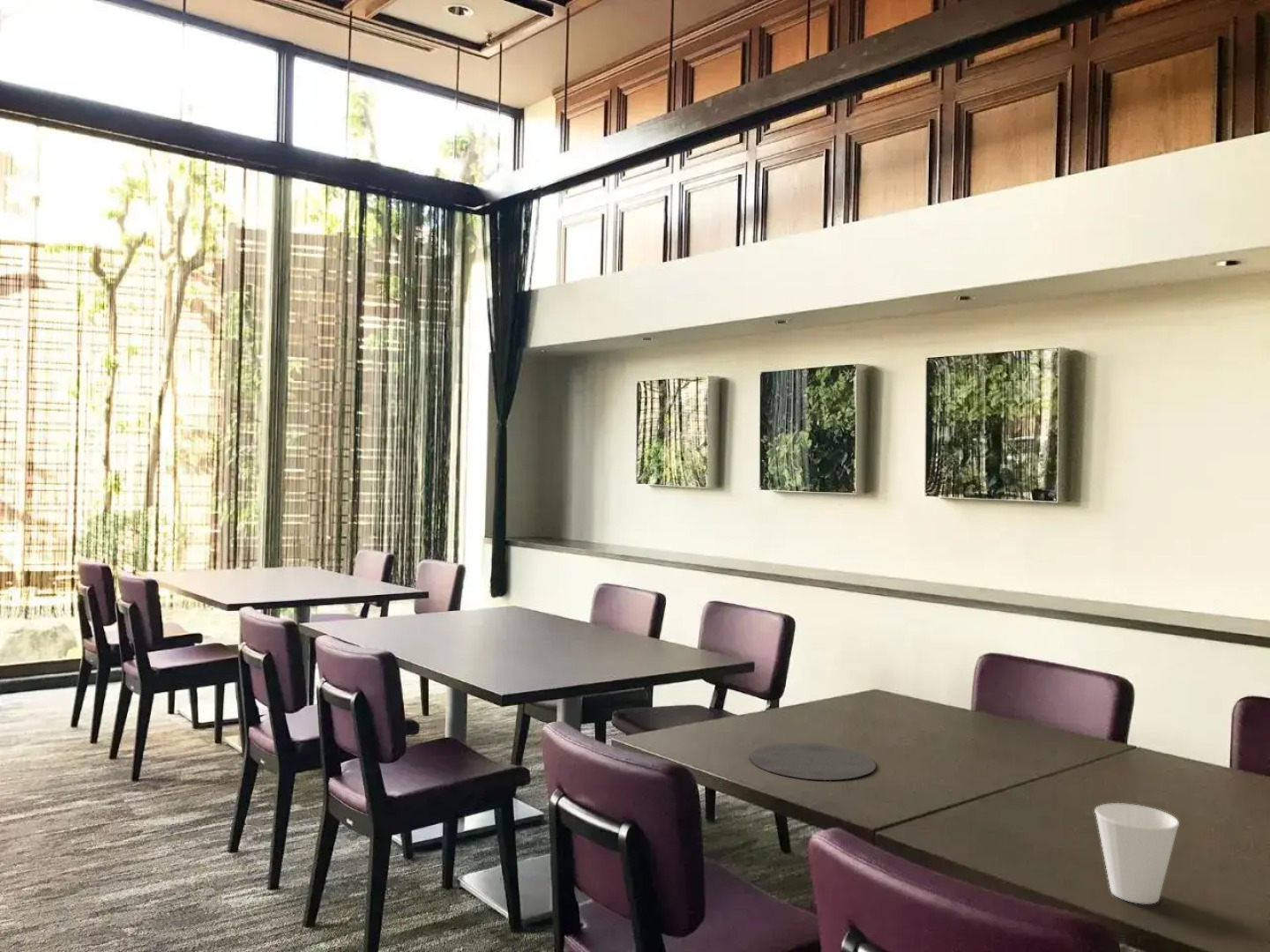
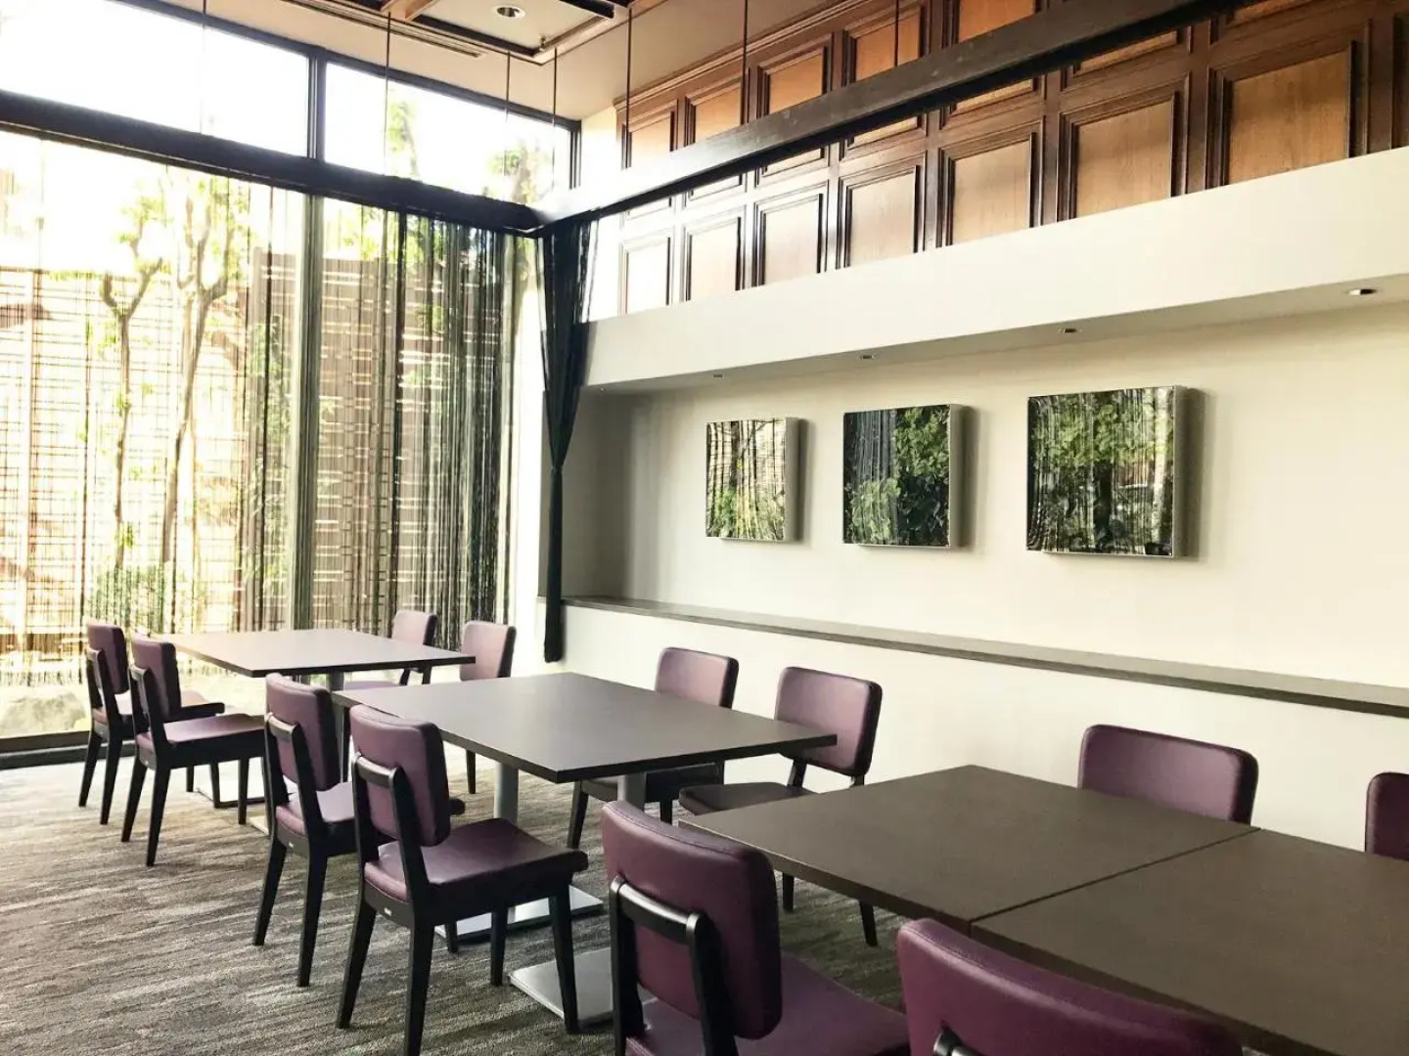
- cup (1135, 855)
- plate (811, 759)
